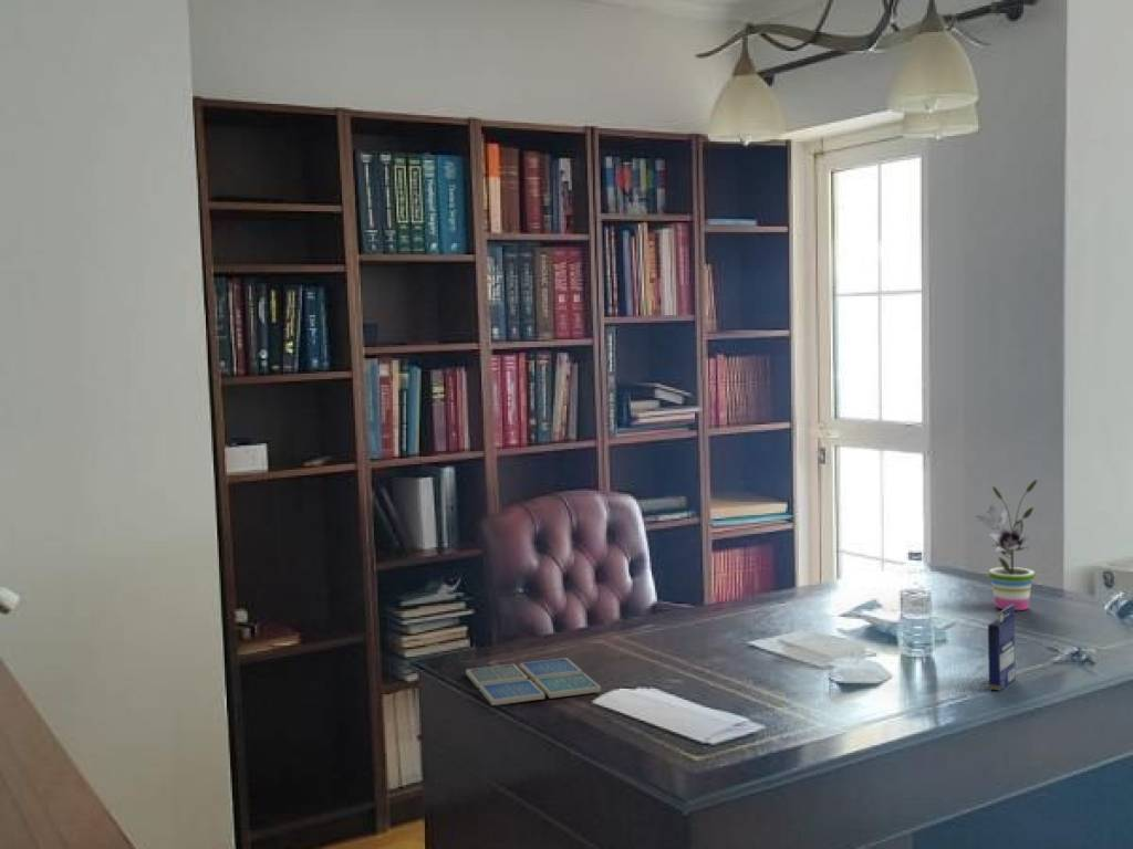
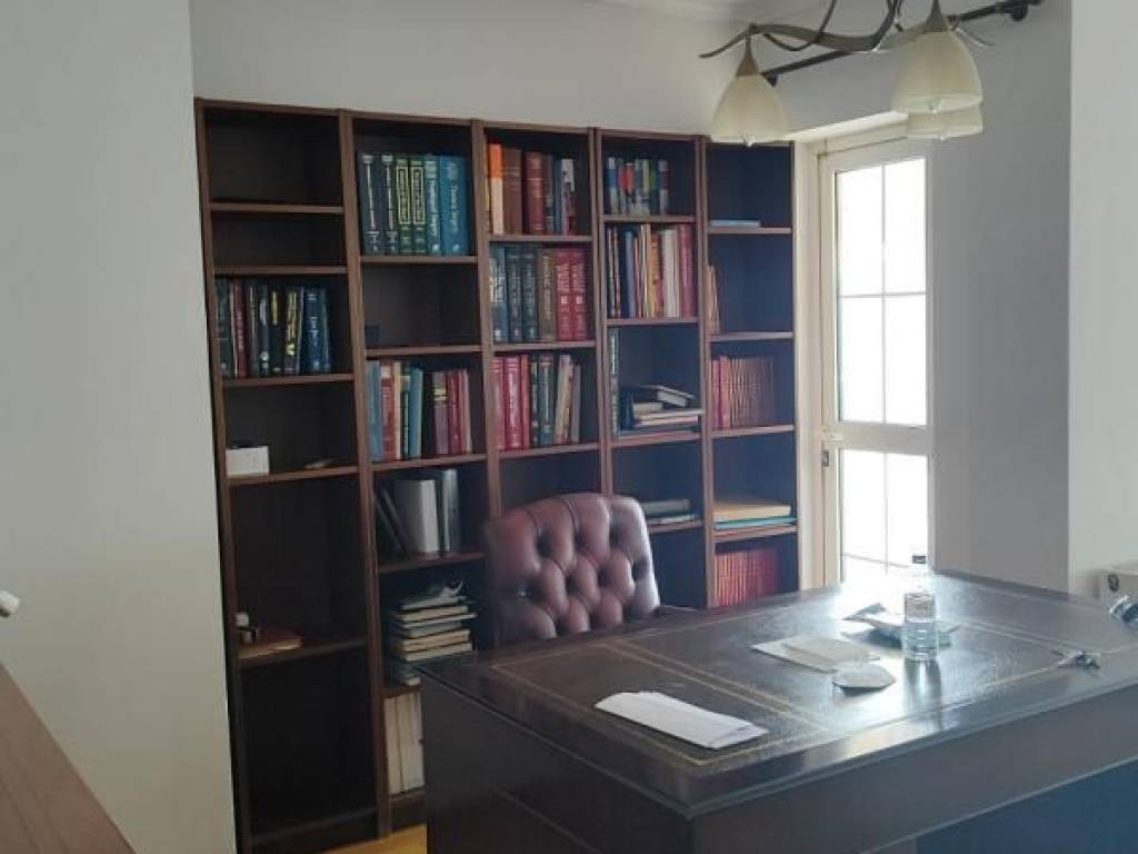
- potted plant (1002, 544)
- small box (1001, 646)
- drink coaster (530, 680)
